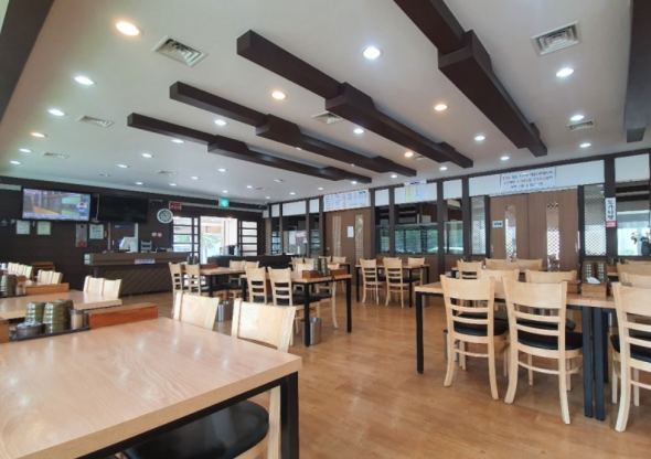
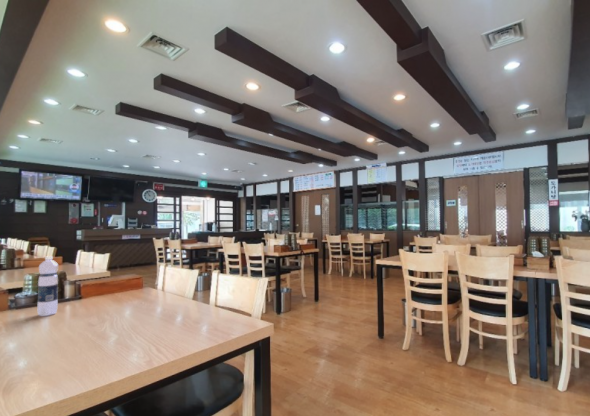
+ water bottle (48, 285)
